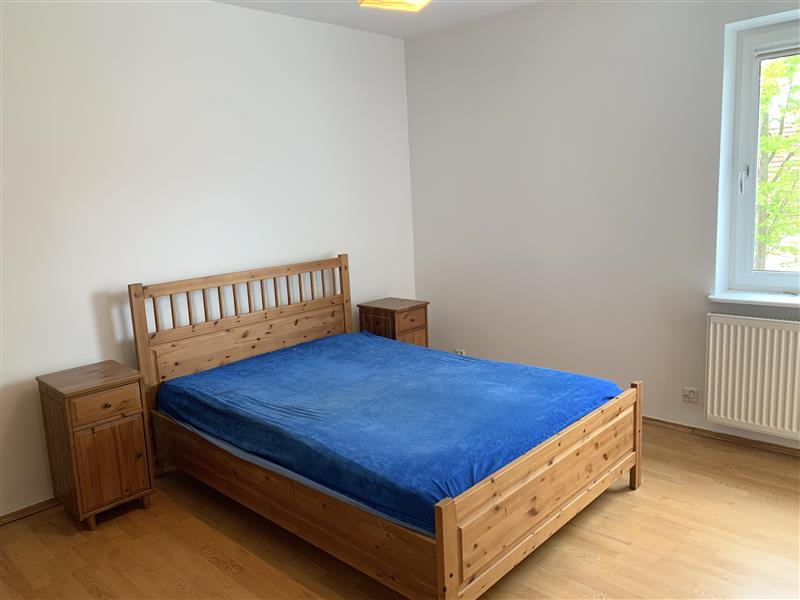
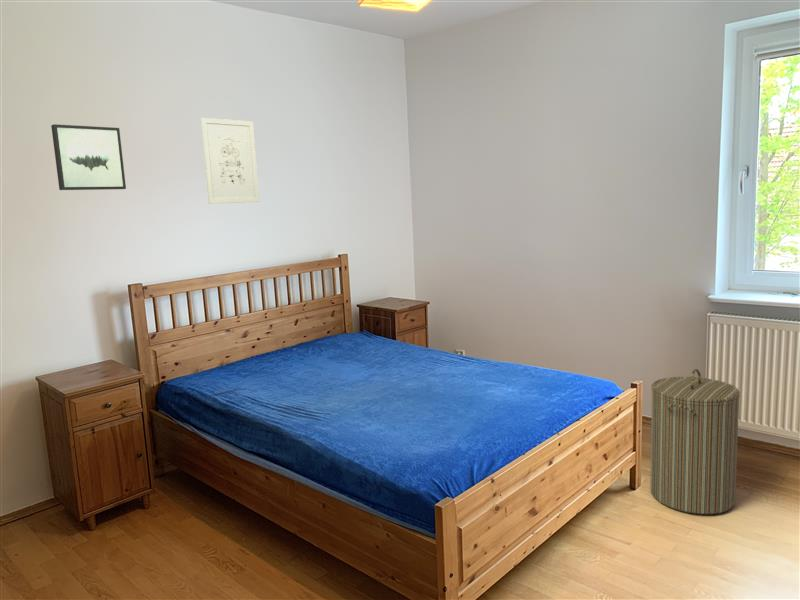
+ wall art (90, 158)
+ laundry hamper (693, 433)
+ wall art (231, 161)
